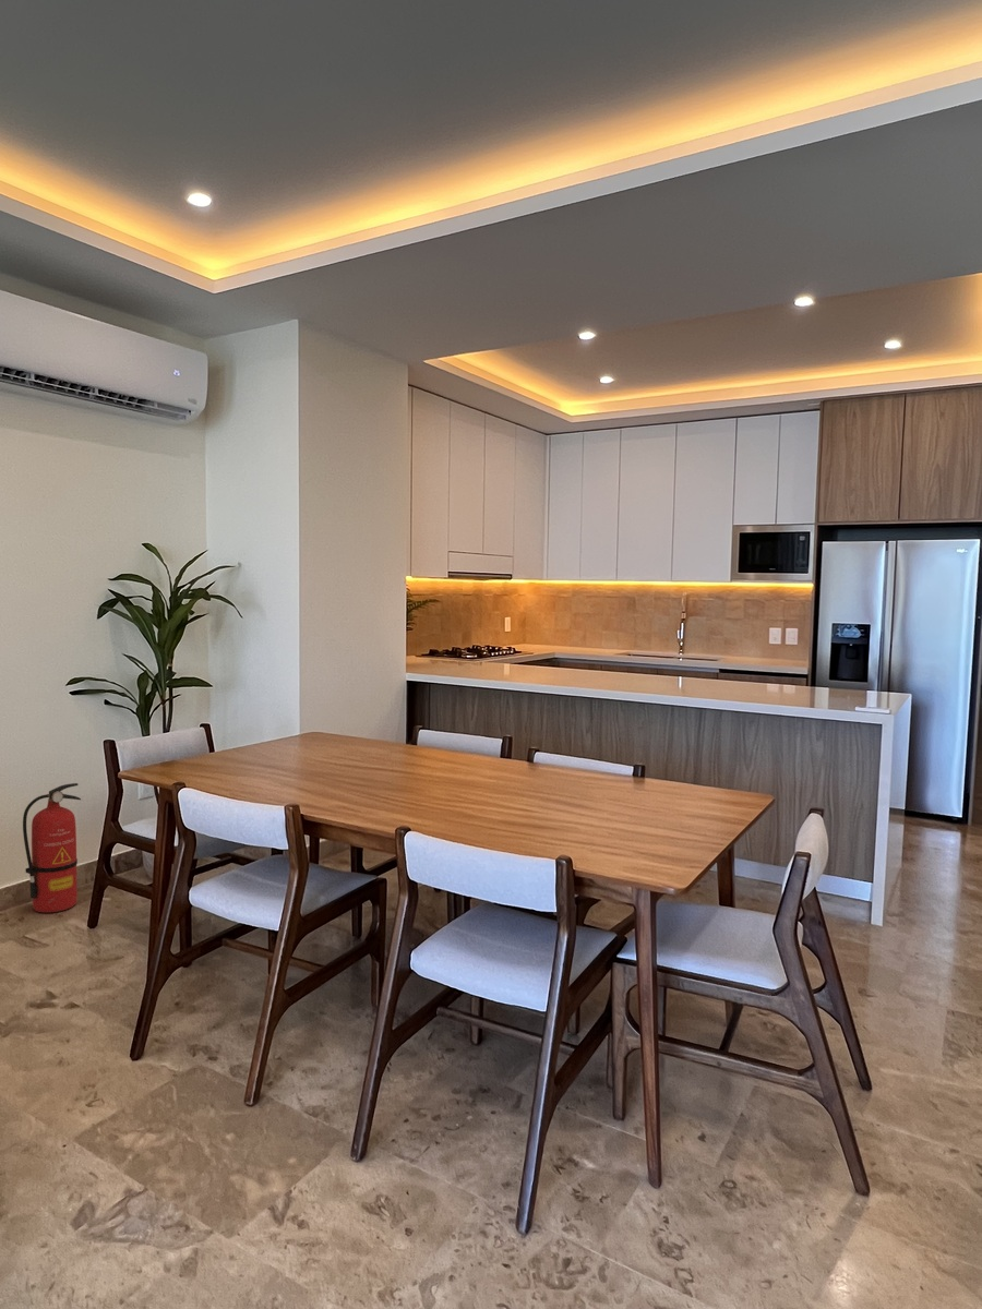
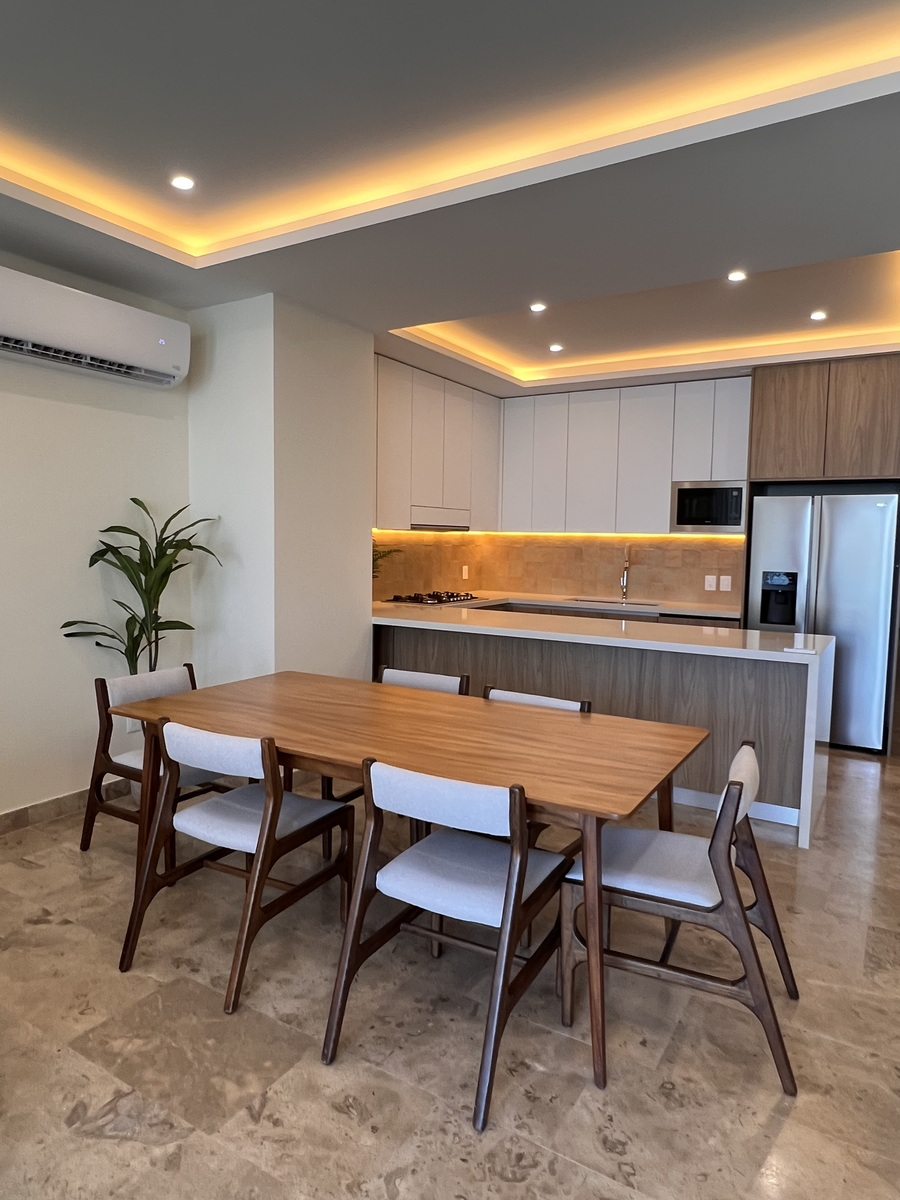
- fire extinguisher (52, 846)
